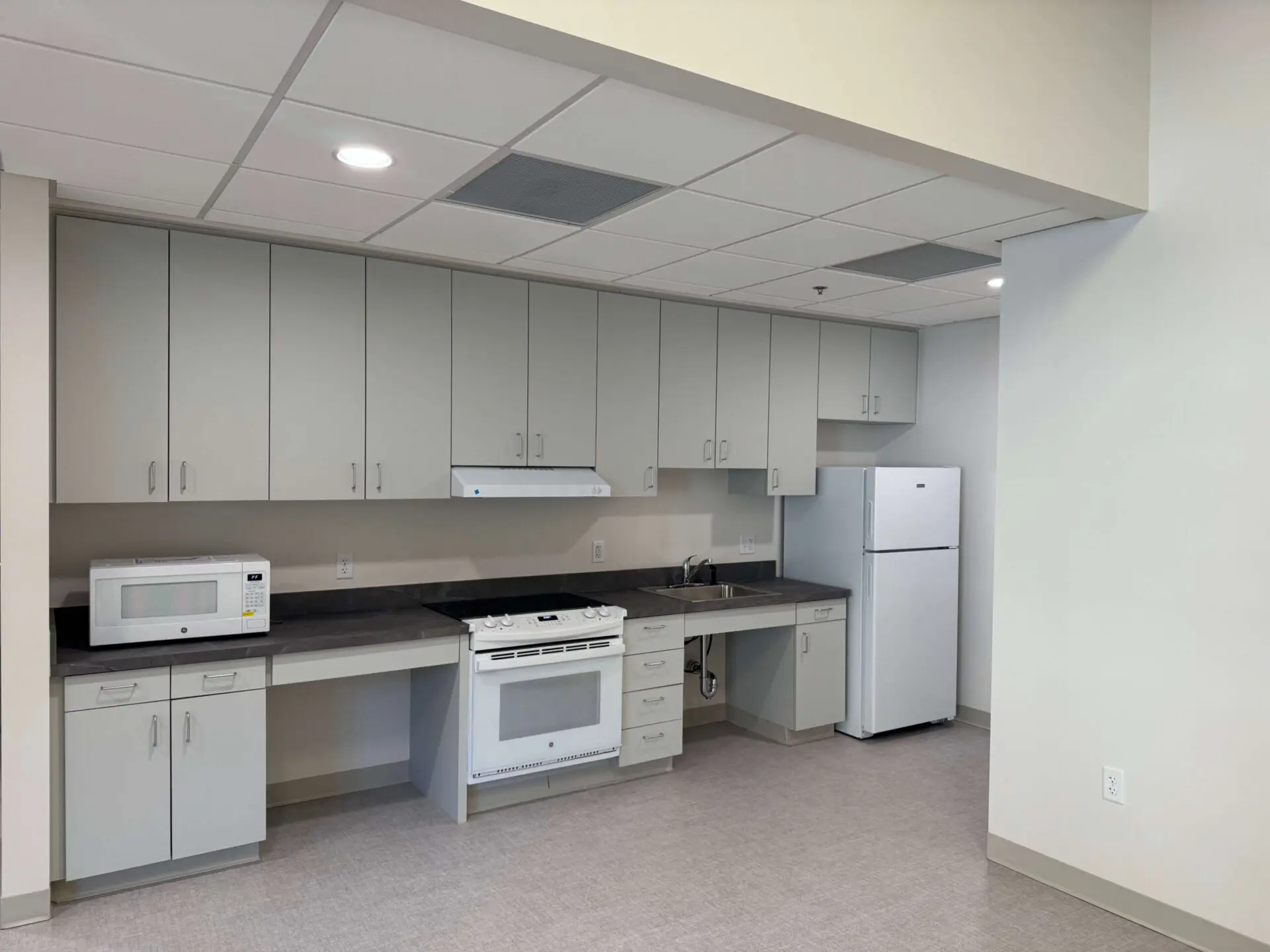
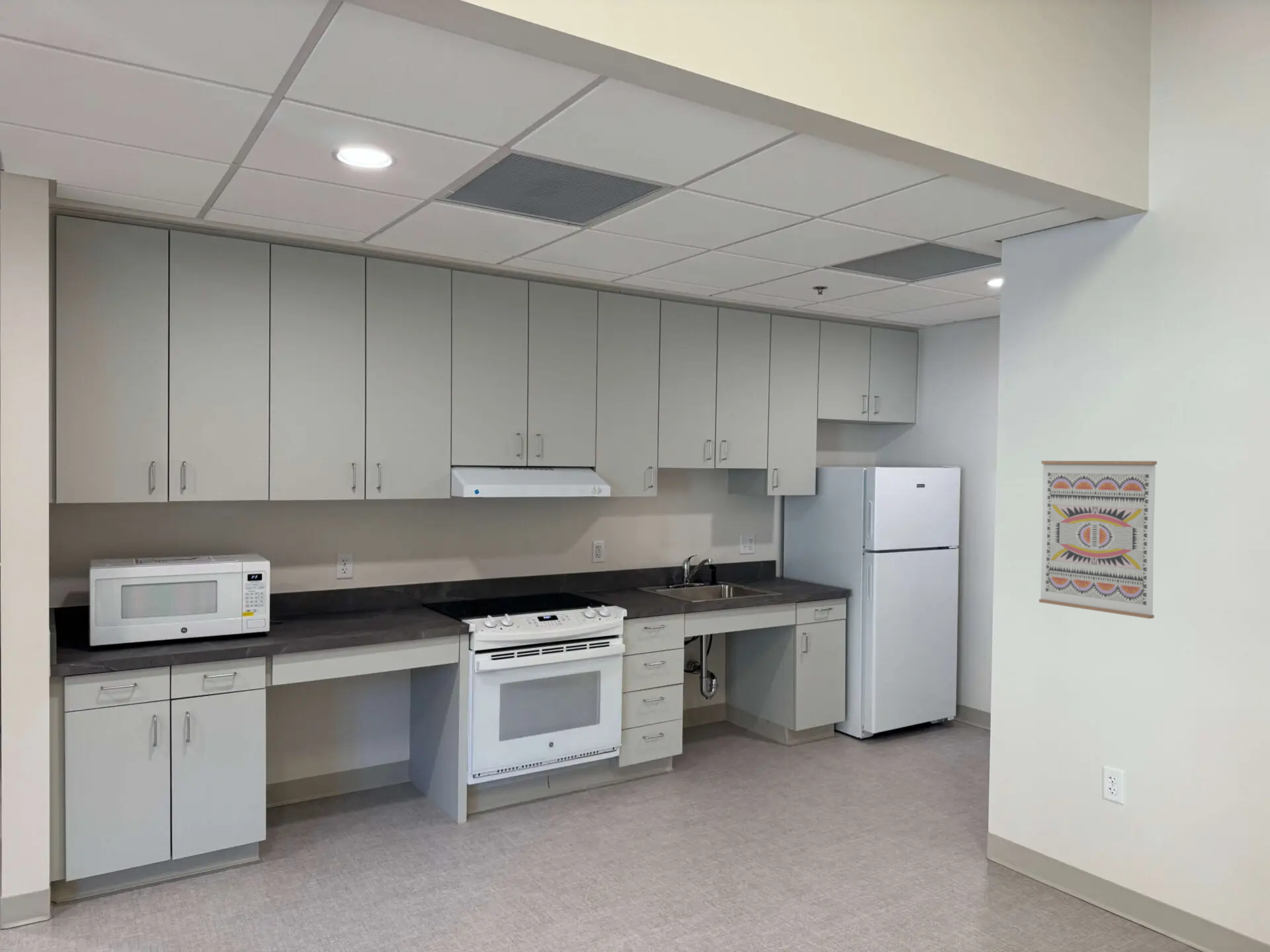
+ wall art (1095, 535)
